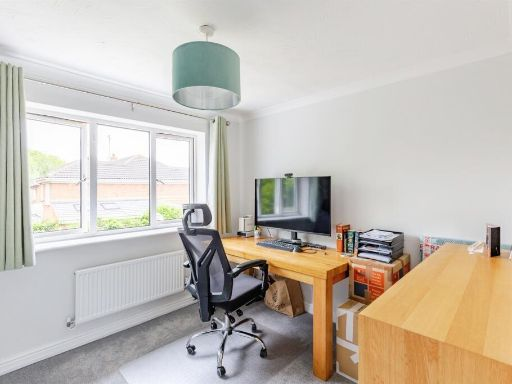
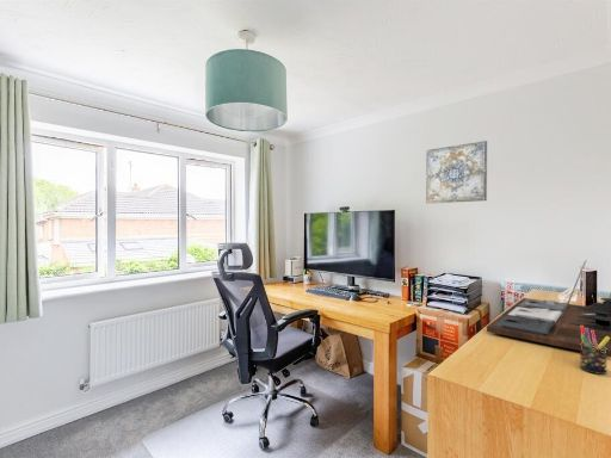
+ pen holder (590, 348)
+ desk organizer (570, 293)
+ wall art (455, 173)
